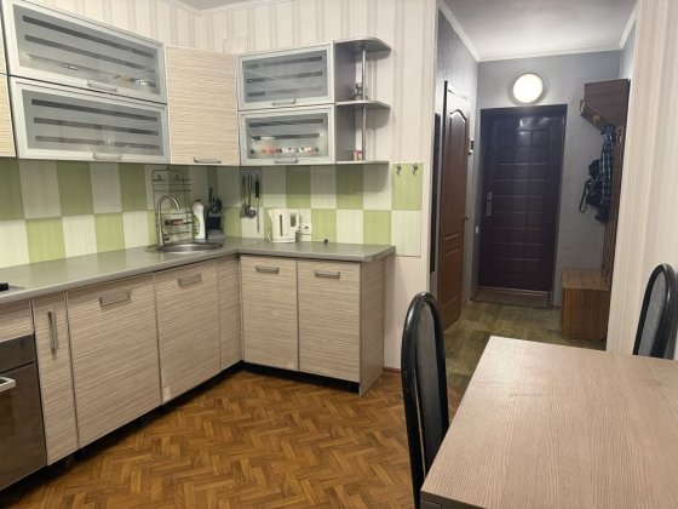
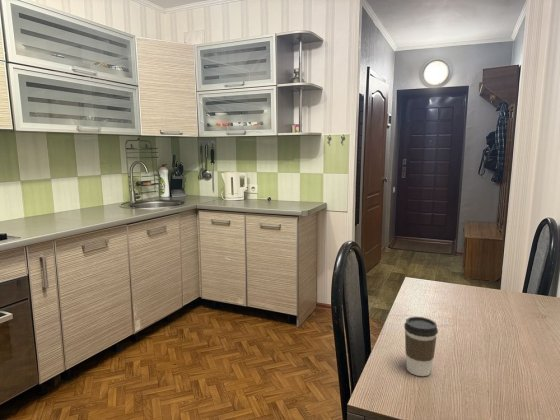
+ coffee cup (419, 346)
